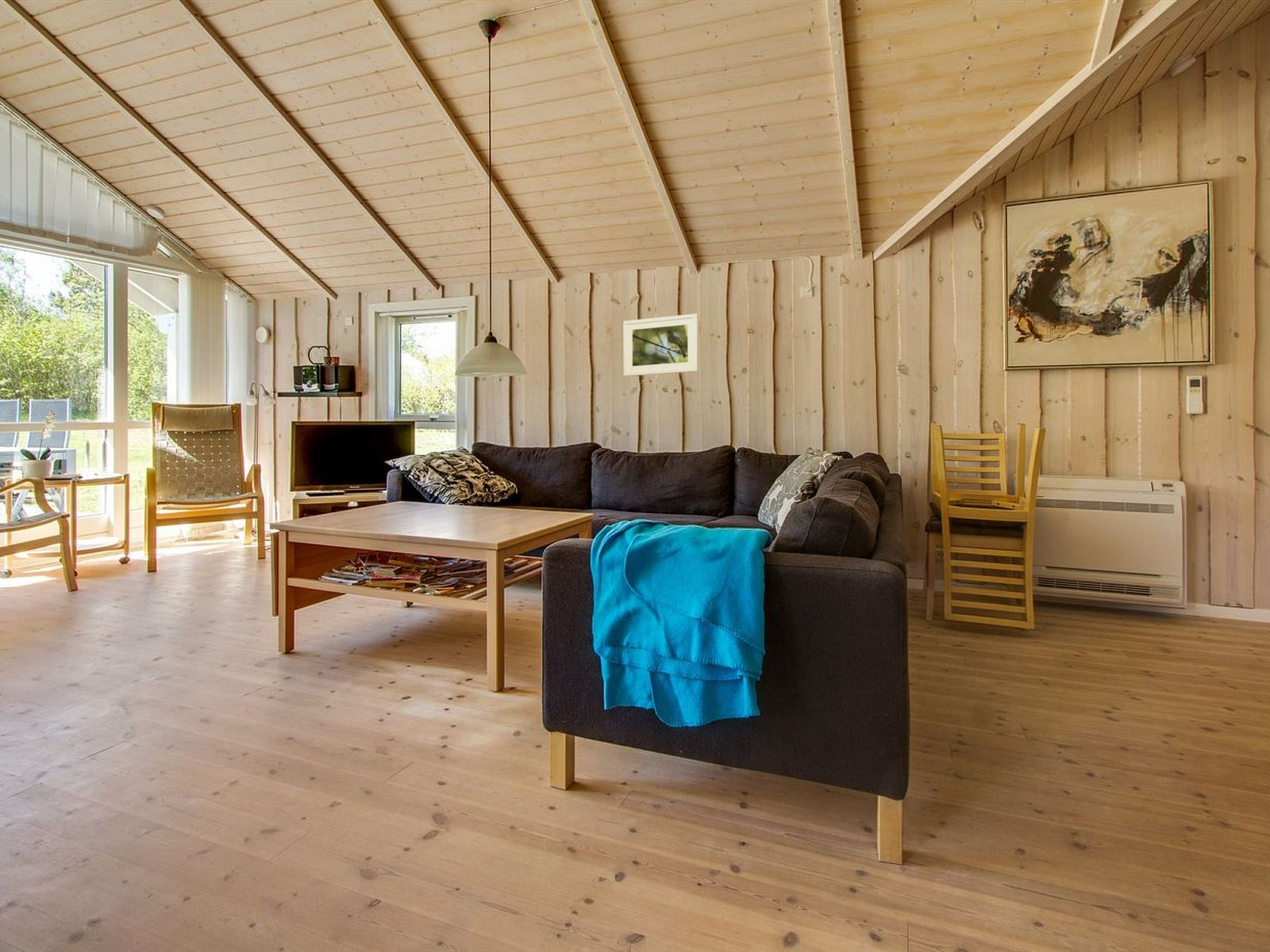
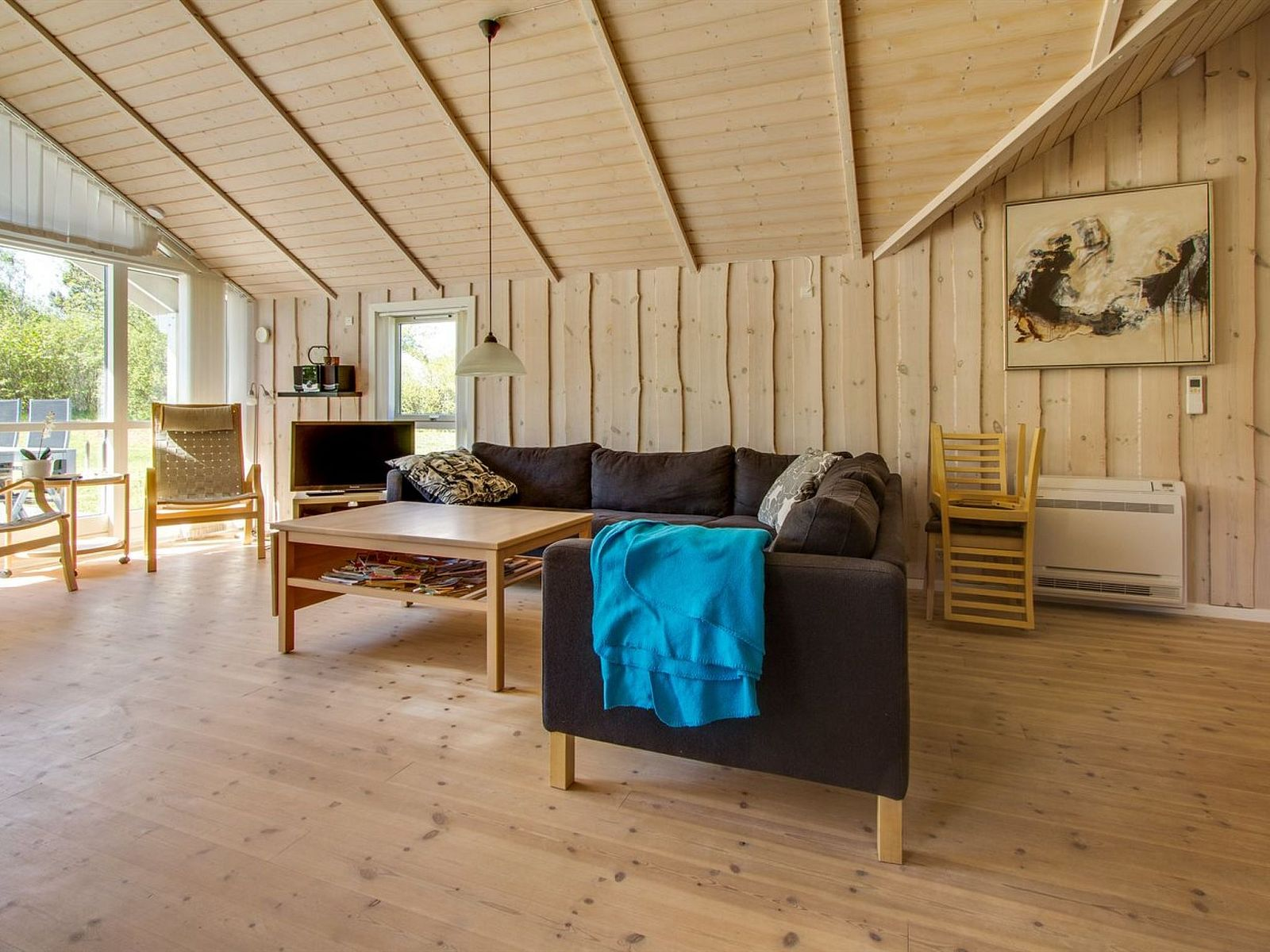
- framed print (660, 345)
